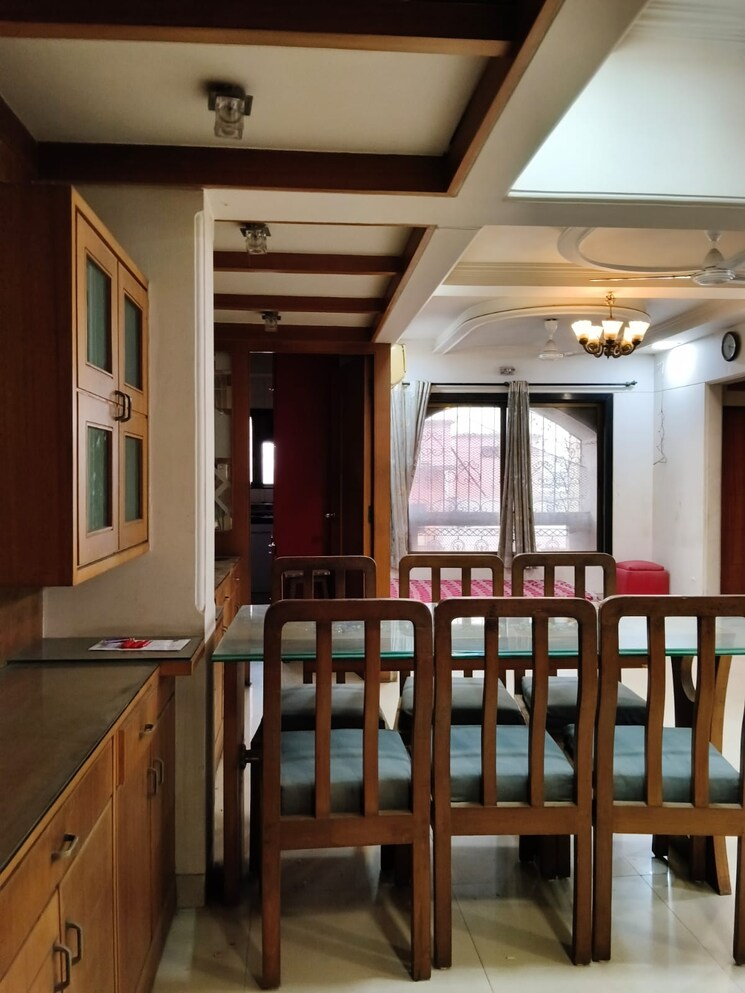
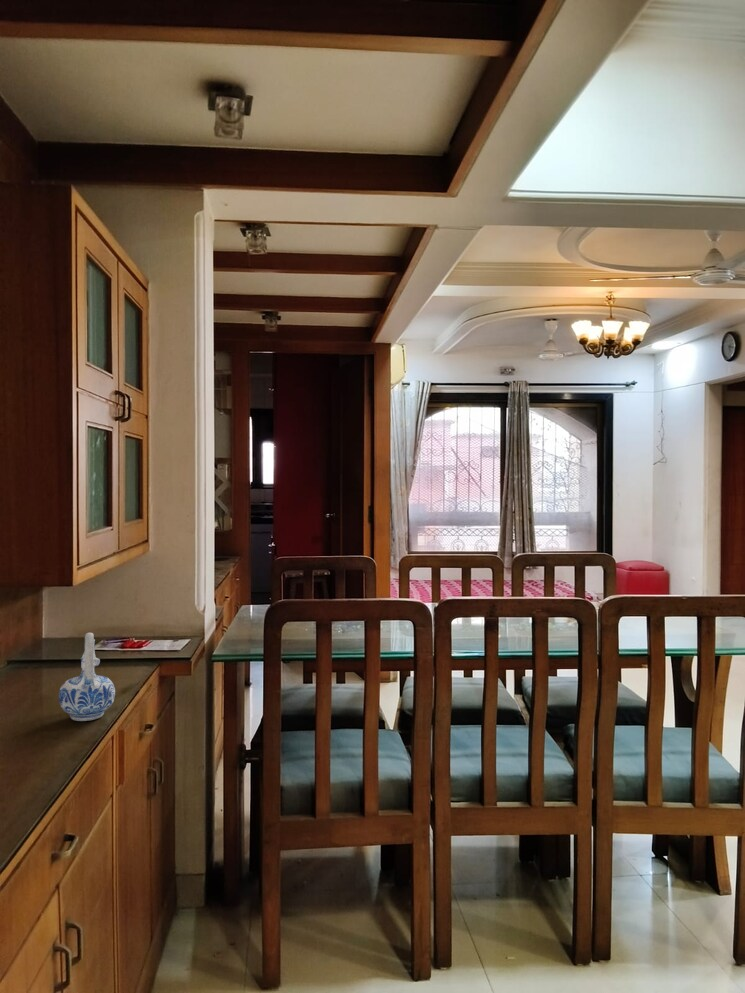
+ ceramic pitcher (87, 673)
